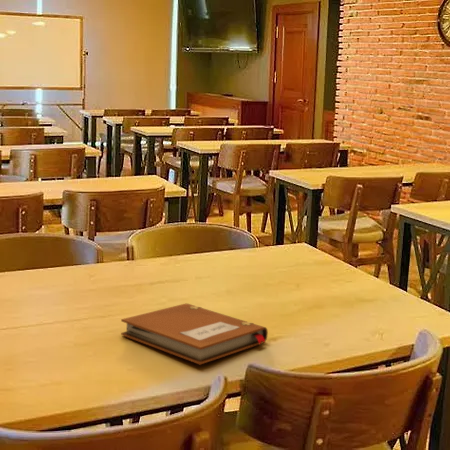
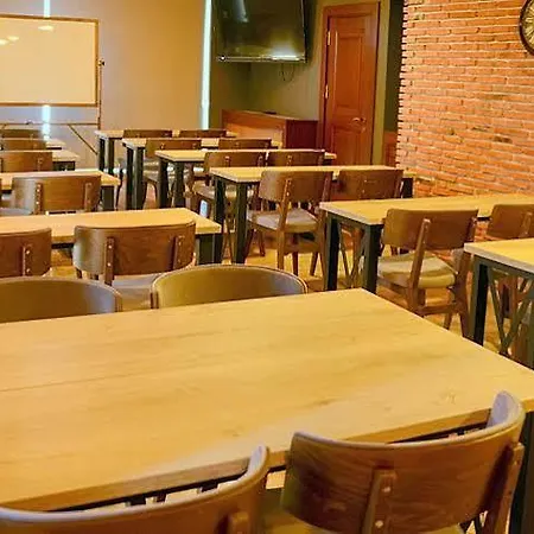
- notebook (196, 331)
